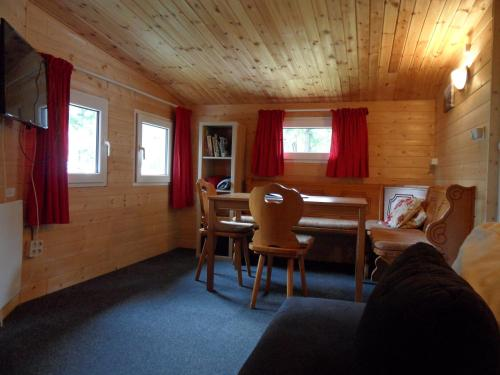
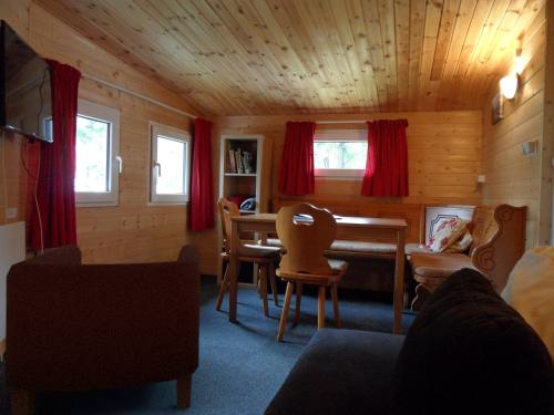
+ armchair (119, 319)
